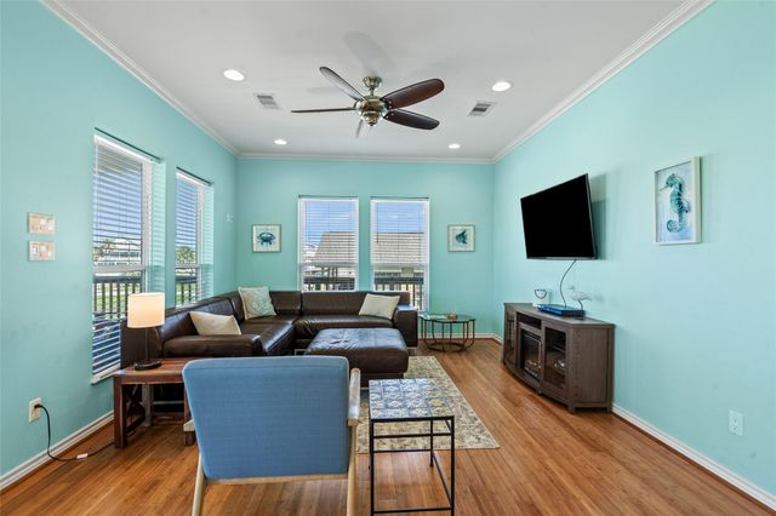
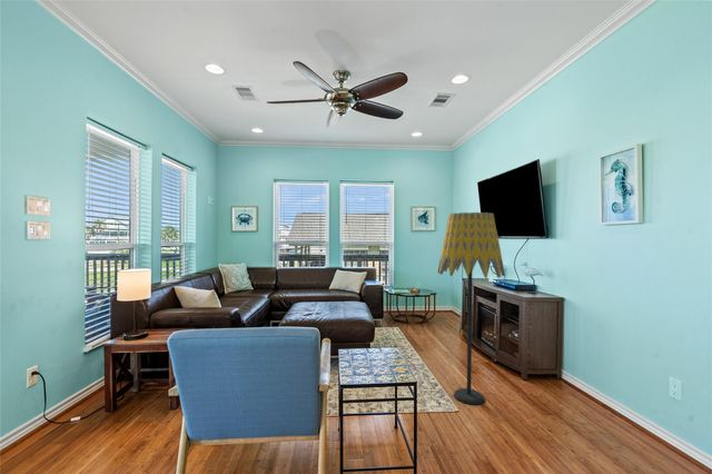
+ floor lamp (469, 305)
